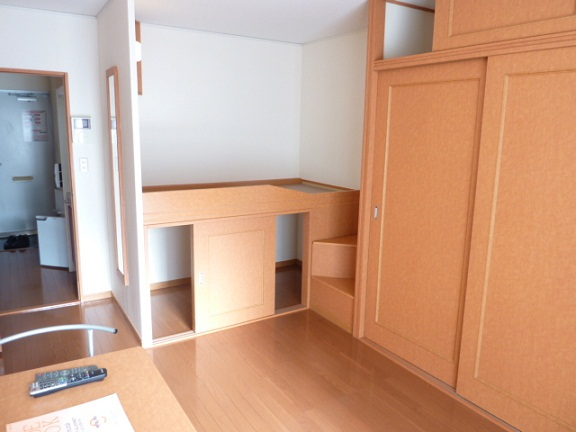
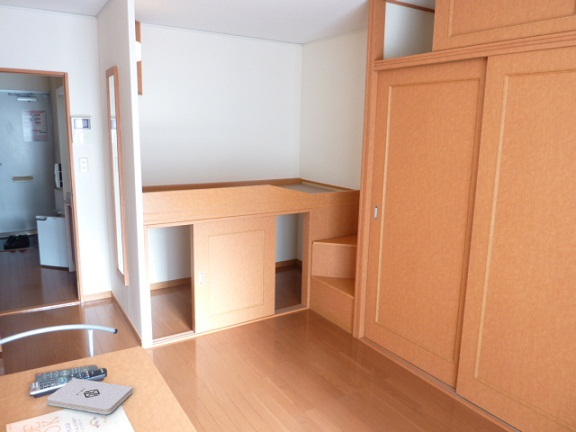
+ notepad (90, 395)
